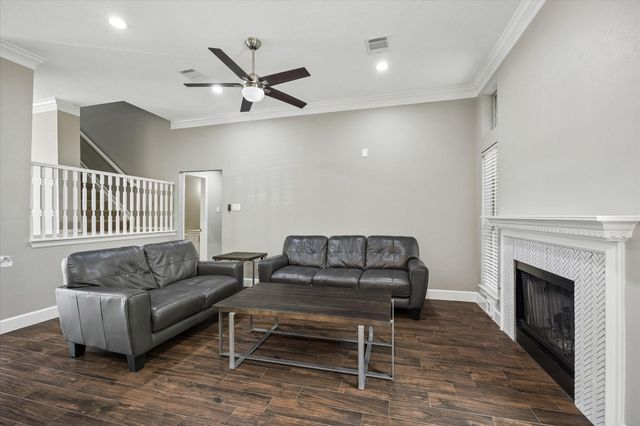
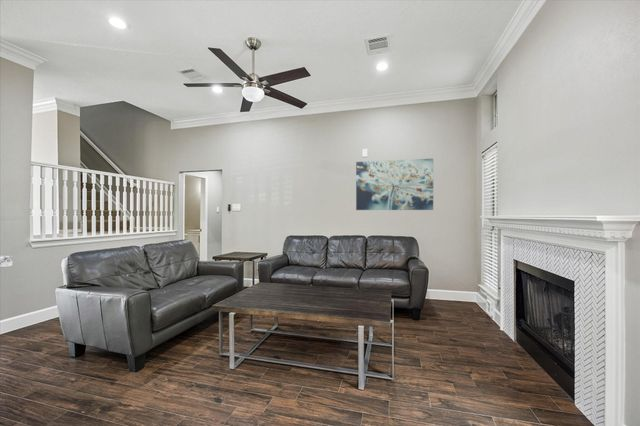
+ wall art (393, 185)
